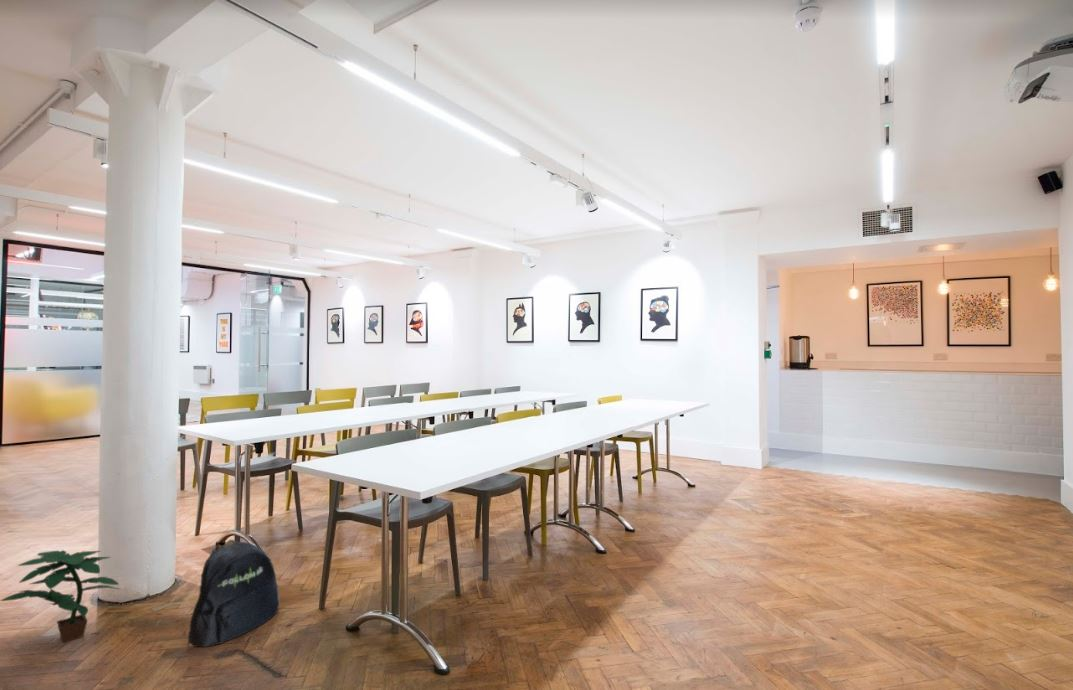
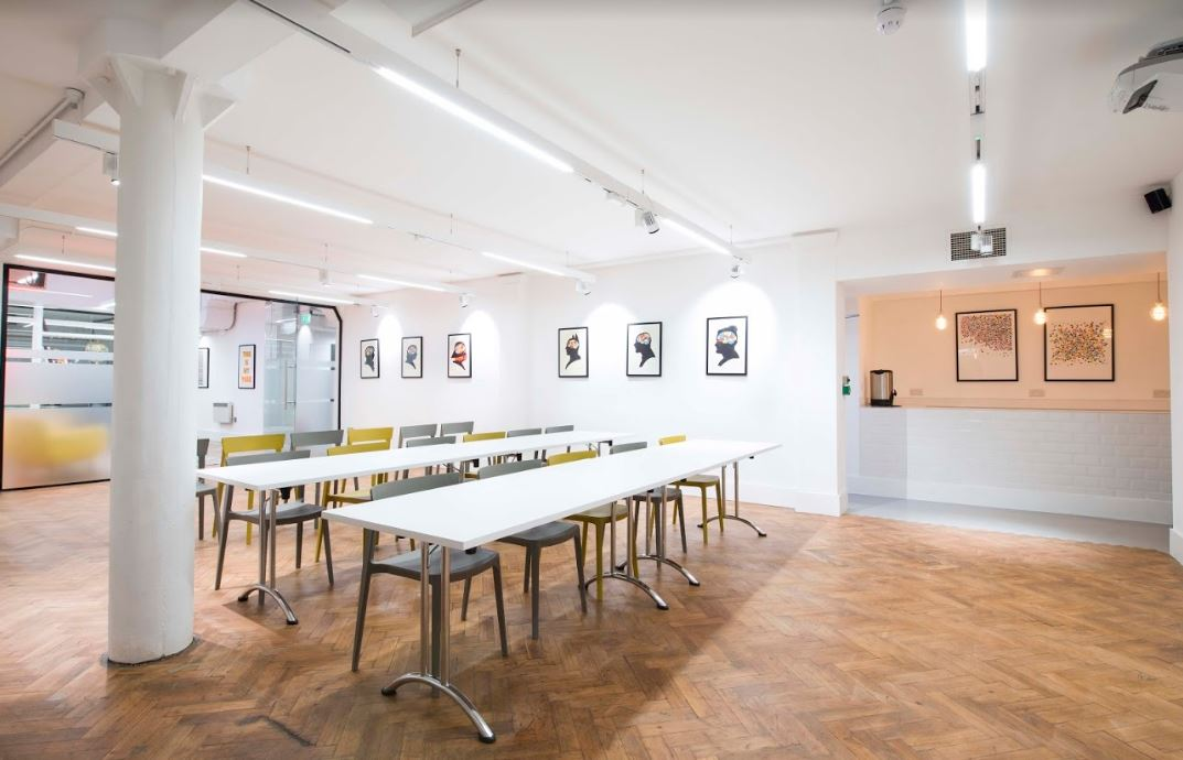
- potted plant (64, 595)
- backpack (235, 582)
